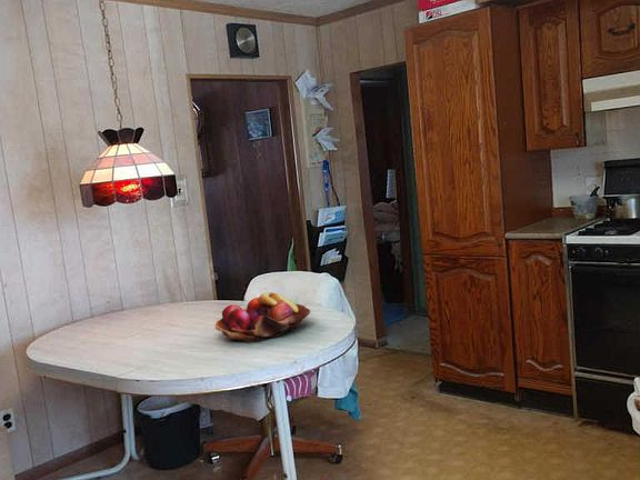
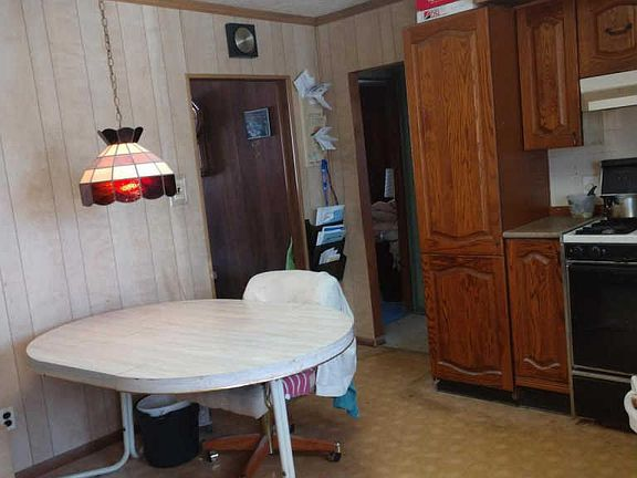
- fruit basket (263, 314)
